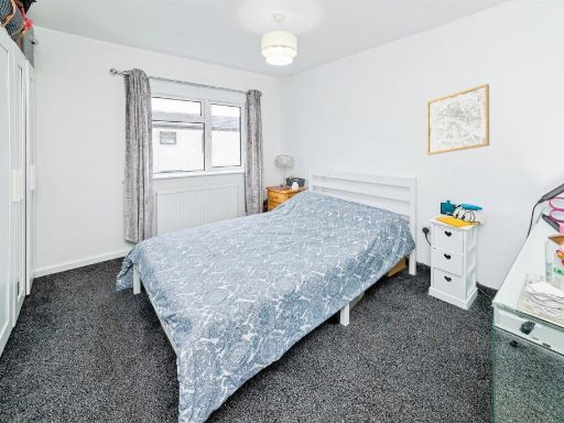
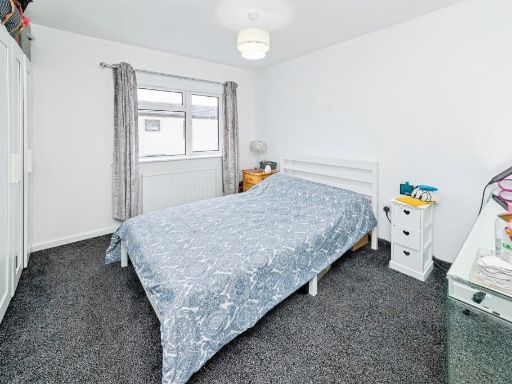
- wall art (455, 121)
